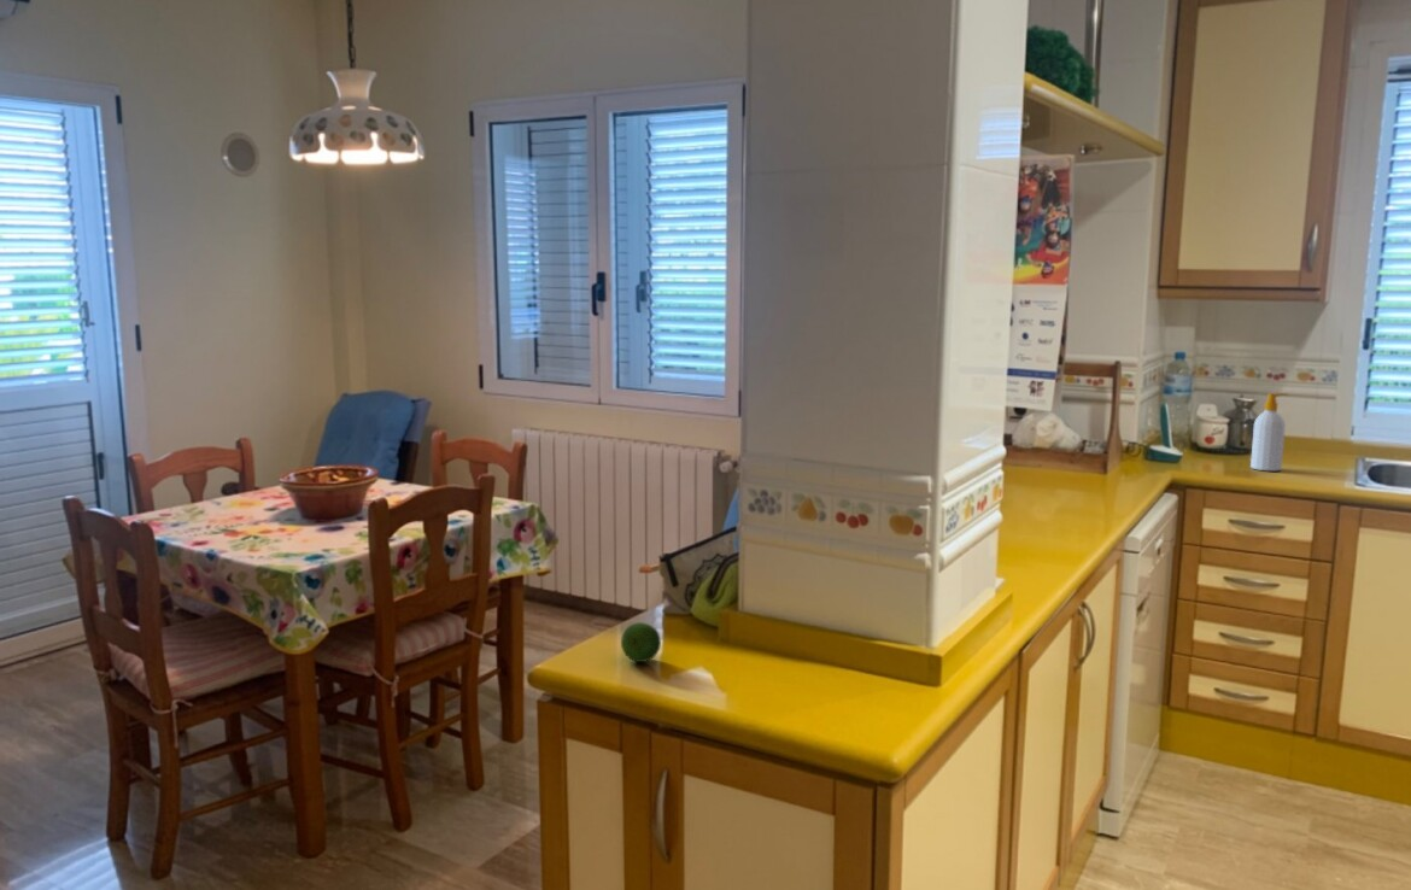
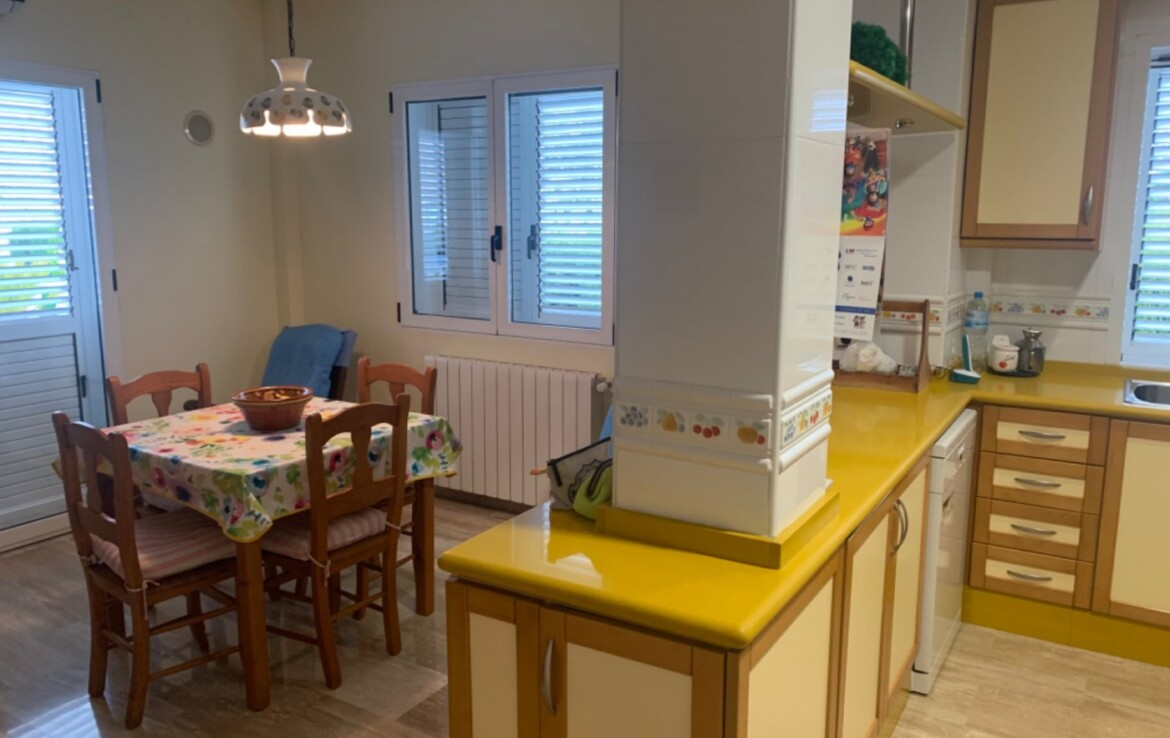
- fruit (639, 642)
- soap bottle (1270, 431)
